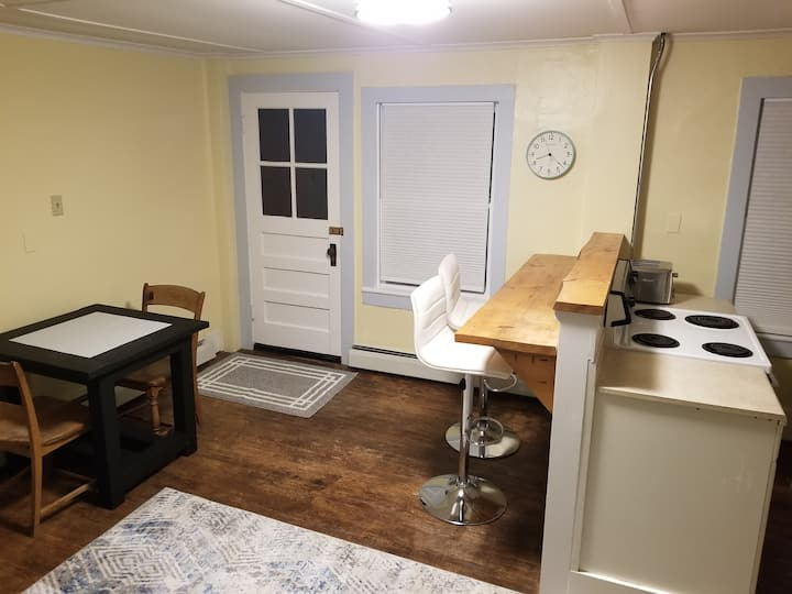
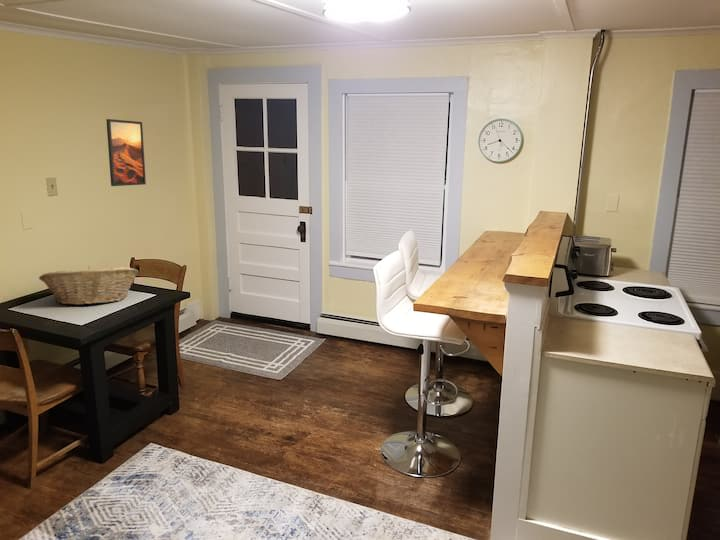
+ fruit basket (90, 281)
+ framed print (126, 153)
